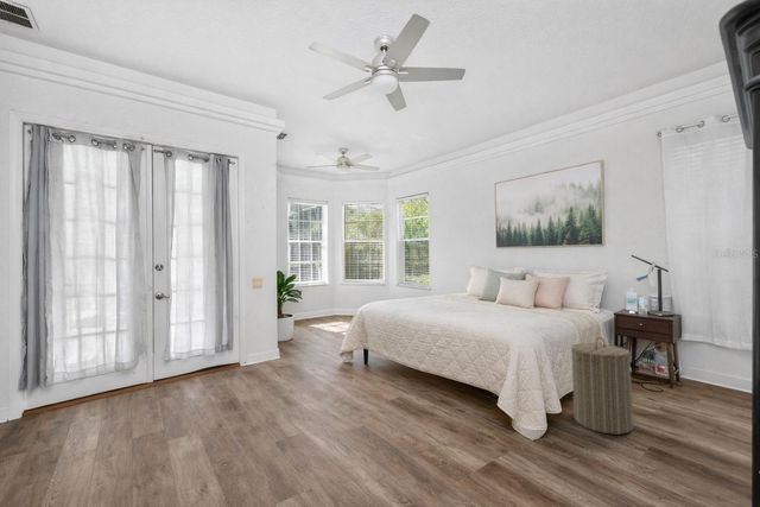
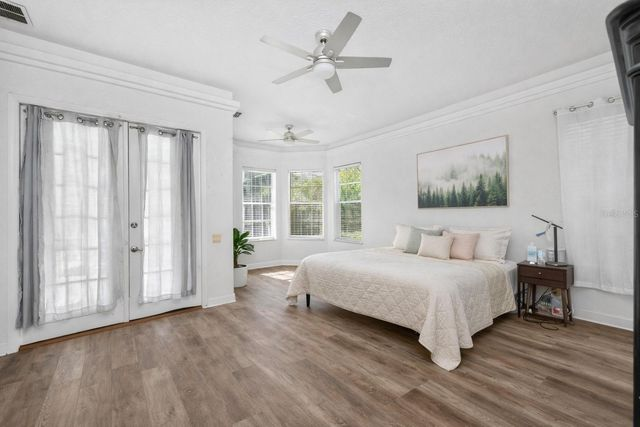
- laundry hamper (600, 379)
